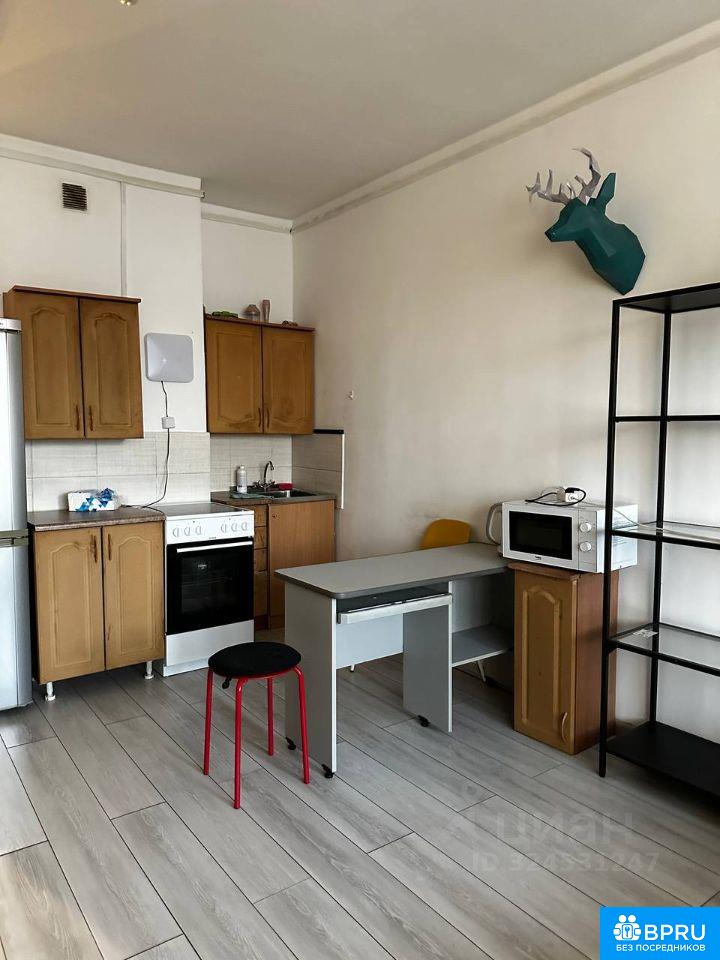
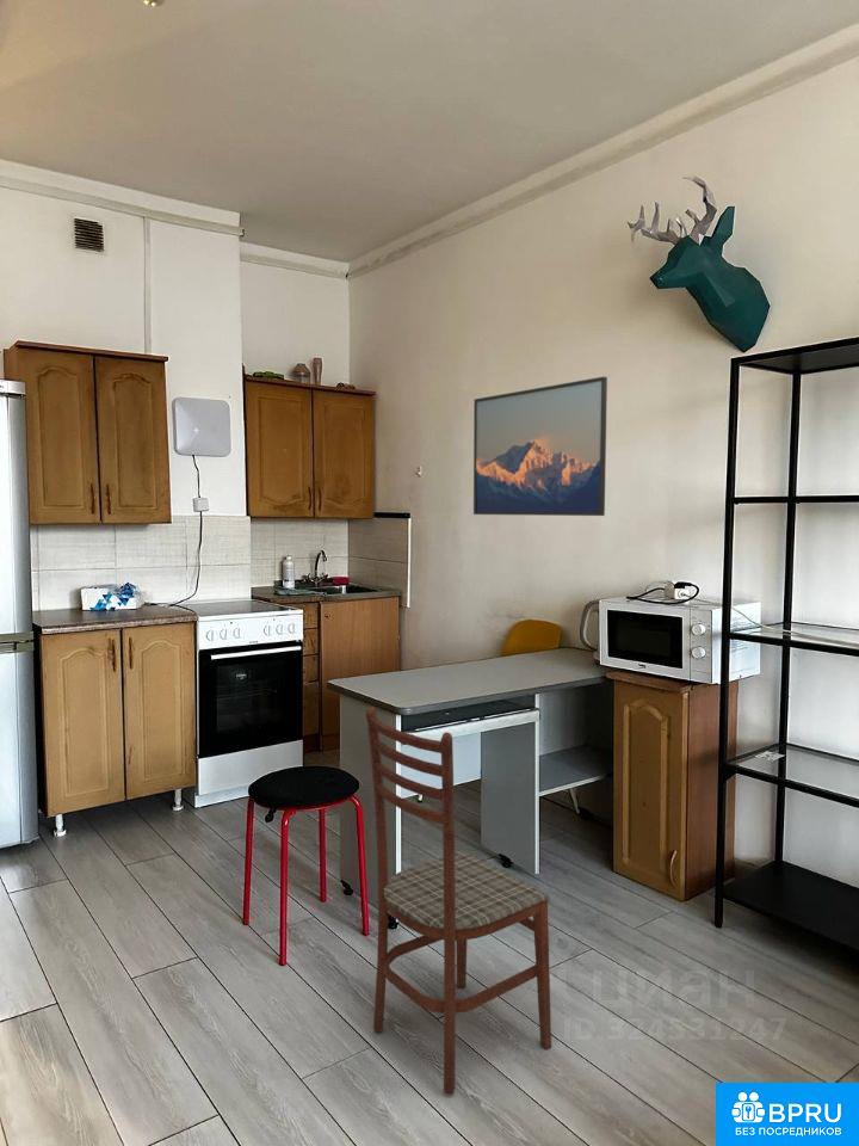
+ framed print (533, 452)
+ dining chair (459, 875)
